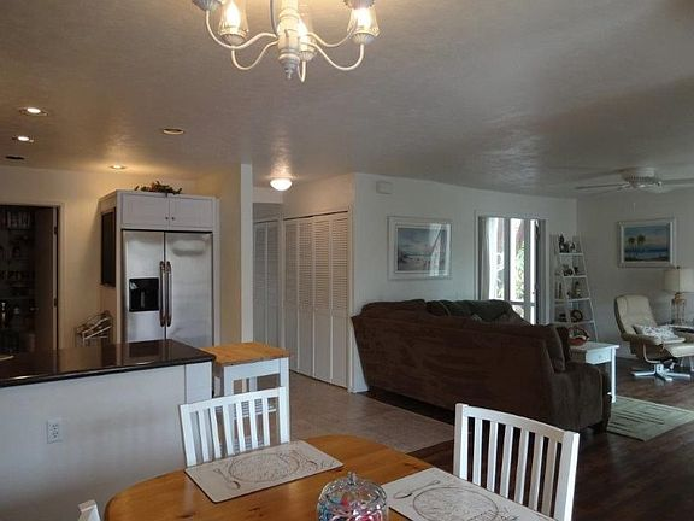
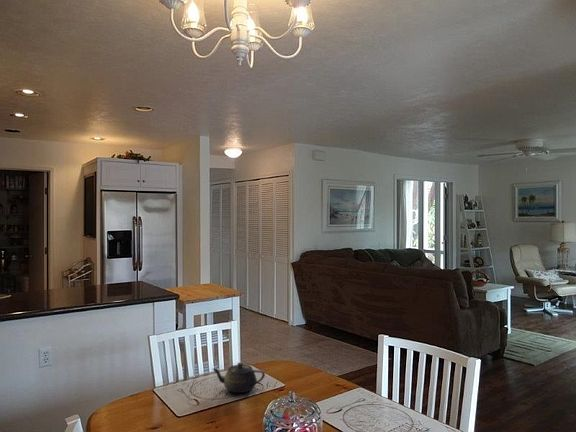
+ teapot (238, 376)
